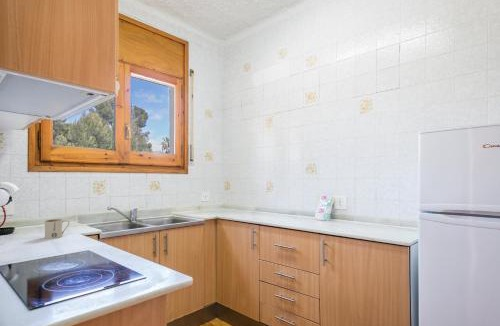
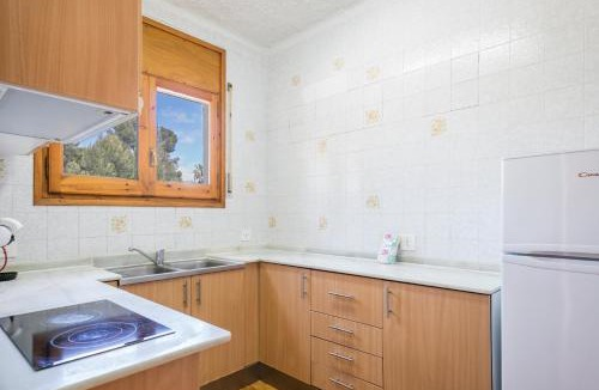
- mug (57, 228)
